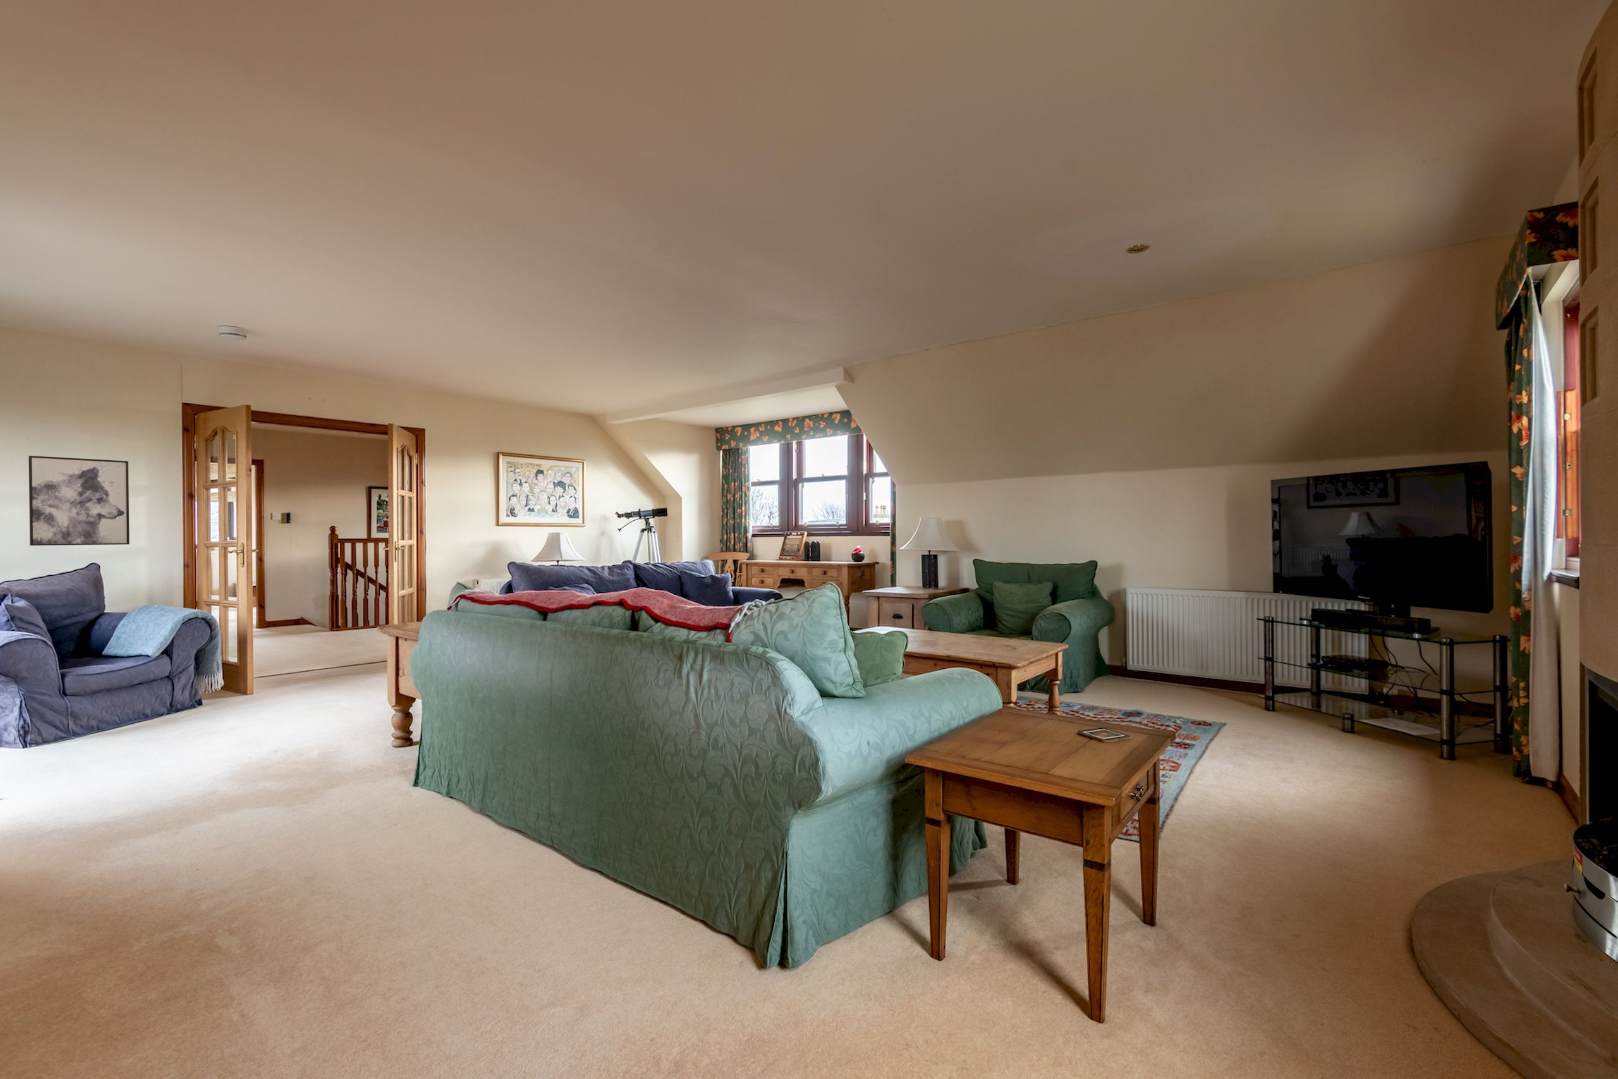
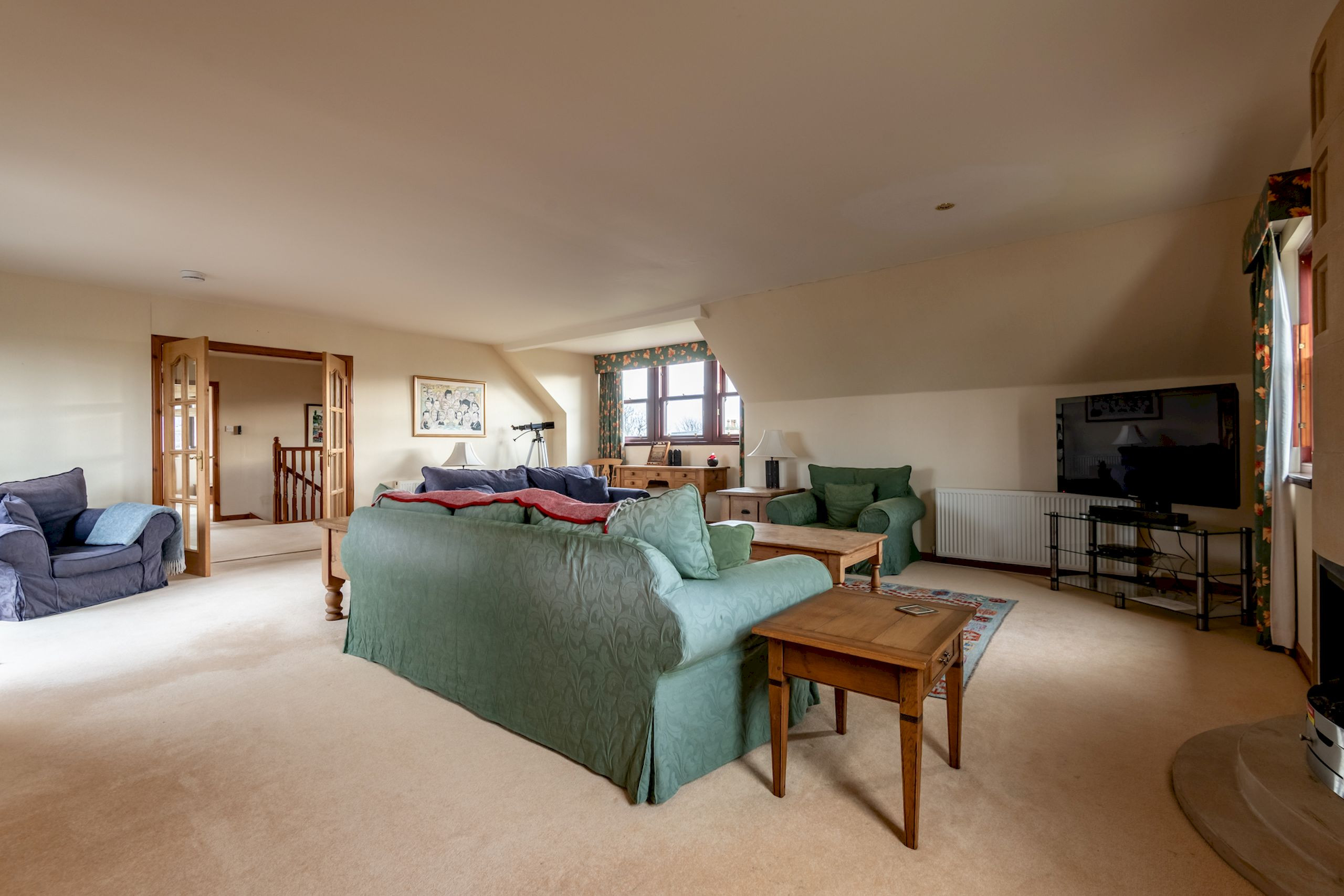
- wall art (81, 501)
